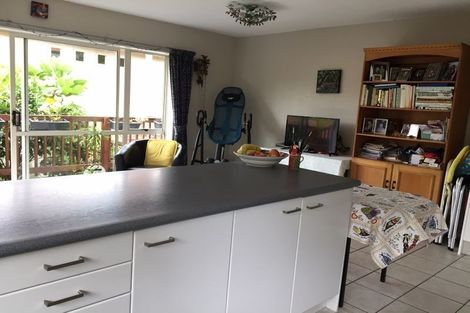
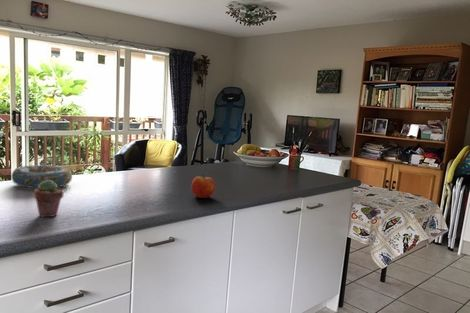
+ potted succulent (48, 197)
+ decorative bowl (42, 176)
+ apple (203, 185)
